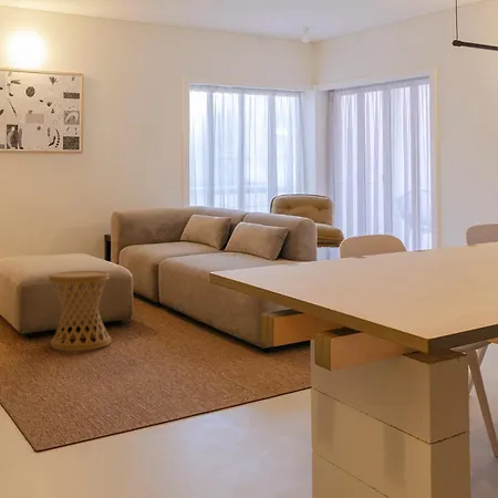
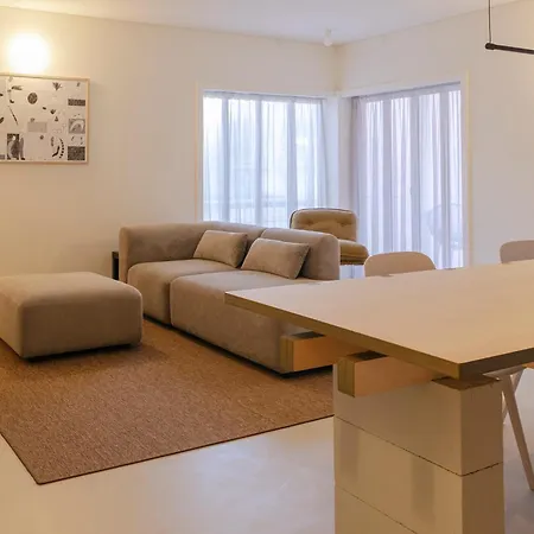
- side table (80, 309)
